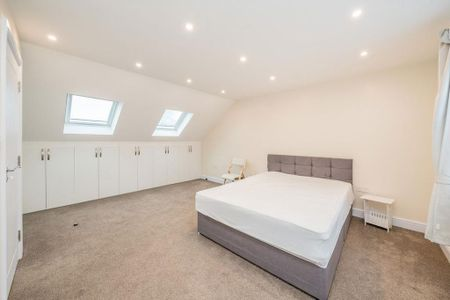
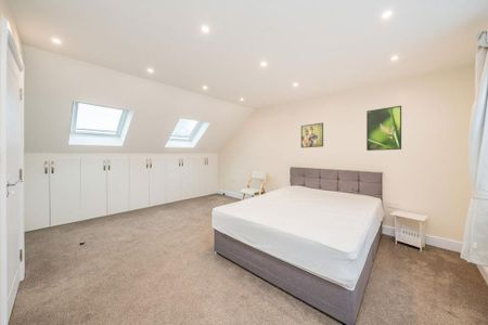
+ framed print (311, 135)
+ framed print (383, 129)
